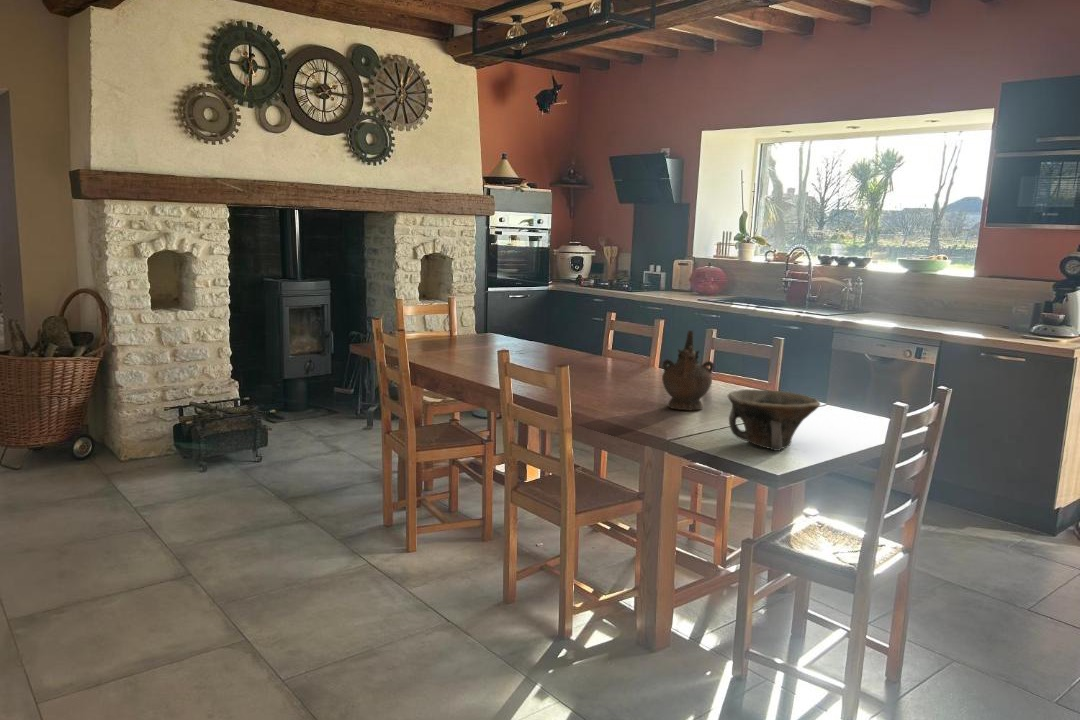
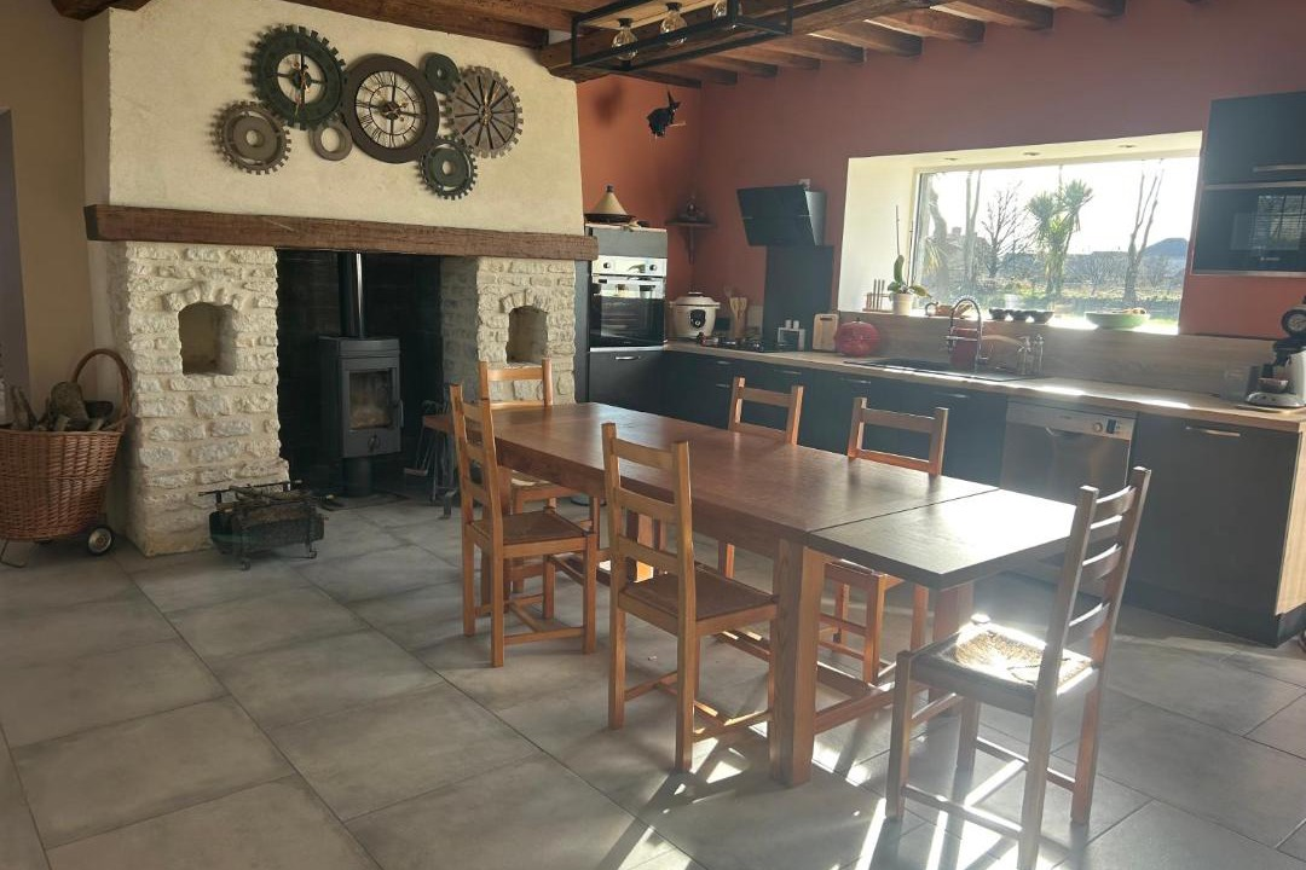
- bowl (771, 419)
- ceremonial vessel (687, 369)
